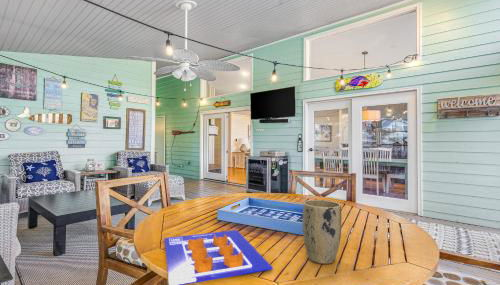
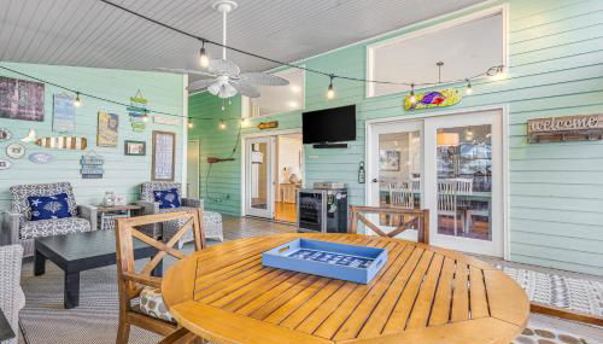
- plant pot (321, 230)
- poster (211, 246)
